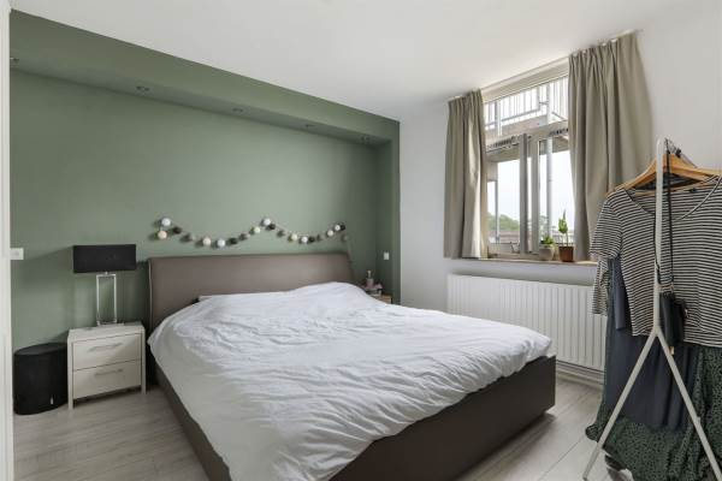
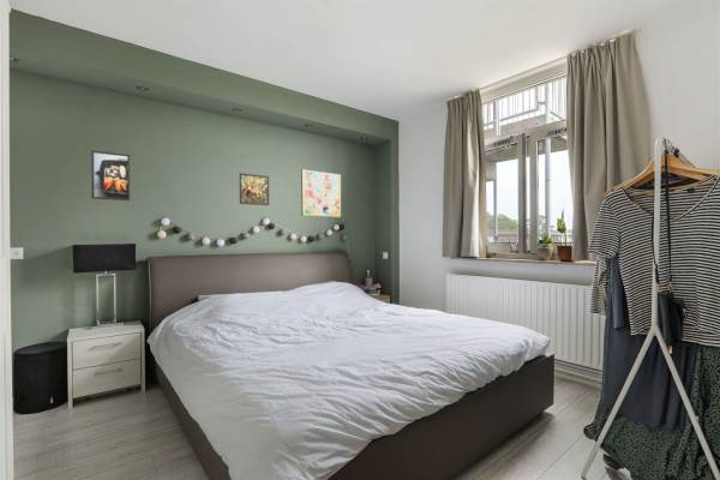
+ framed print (110, 175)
+ wall art (322, 194)
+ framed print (254, 190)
